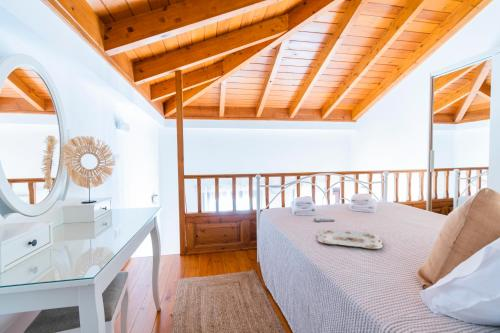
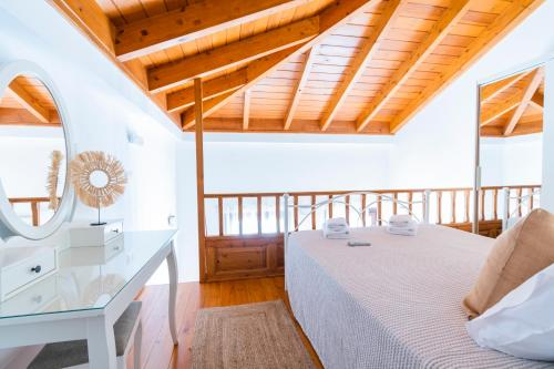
- serving tray (348, 238)
